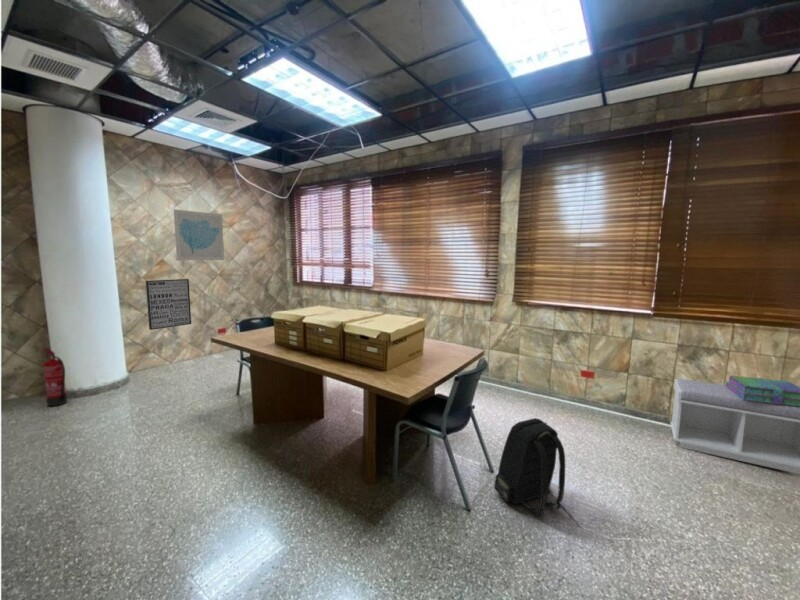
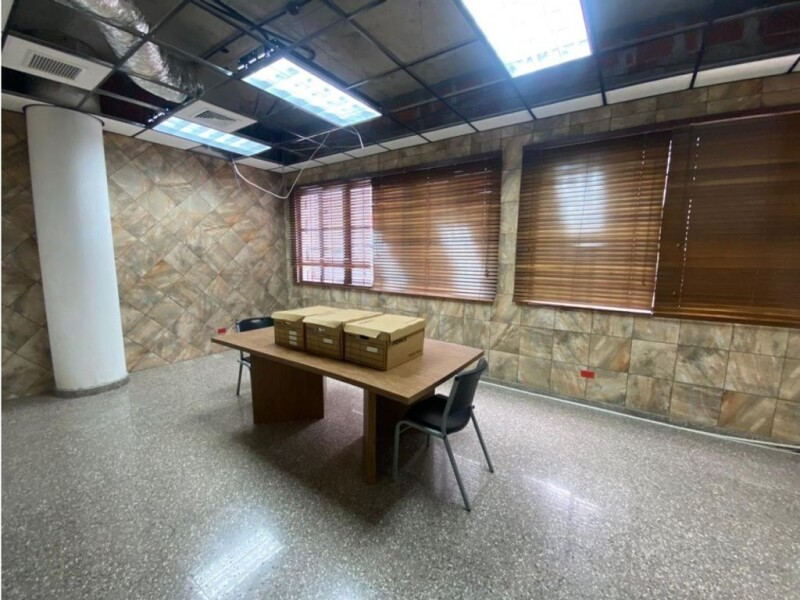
- stack of books (766, 389)
- backpack (532, 461)
- fire extinguisher (56, 376)
- wall art (200, 236)
- wall art (169, 303)
- bench (736, 421)
